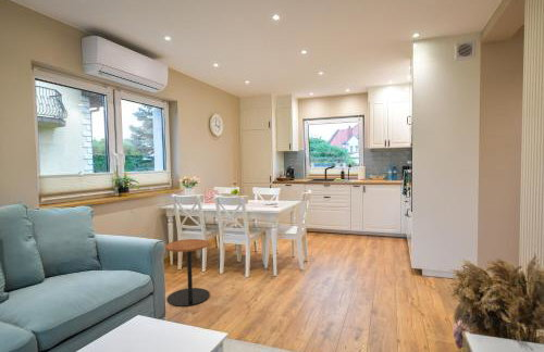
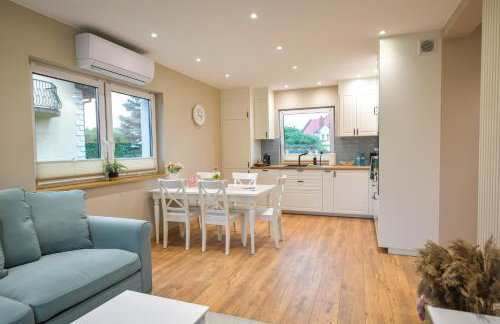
- side table (187, 271)
